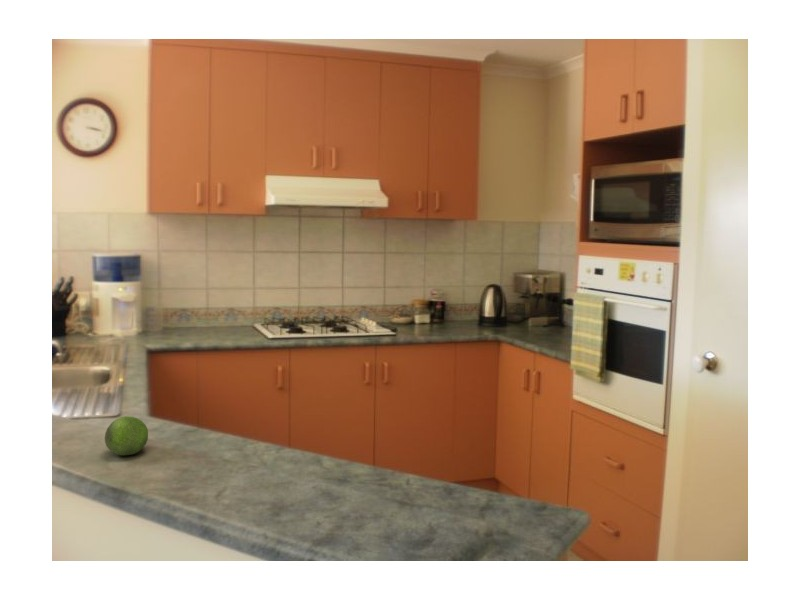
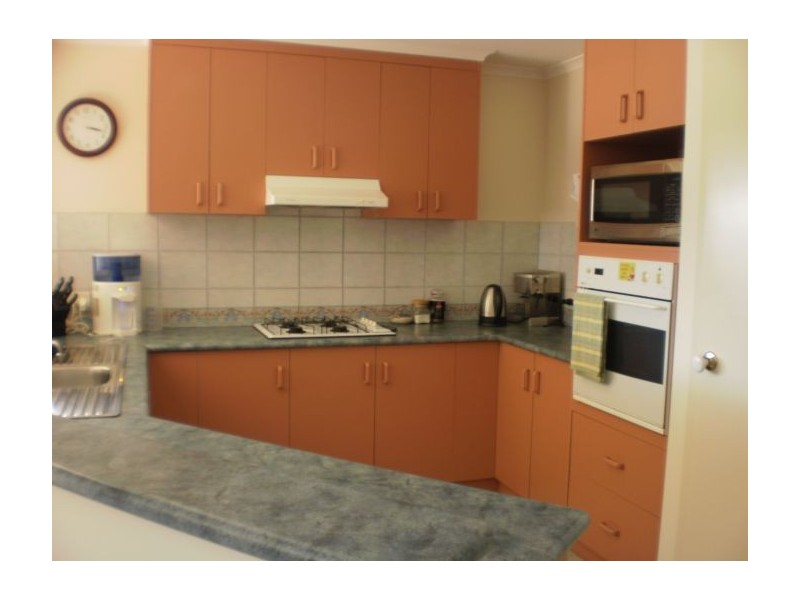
- fruit (126, 434)
